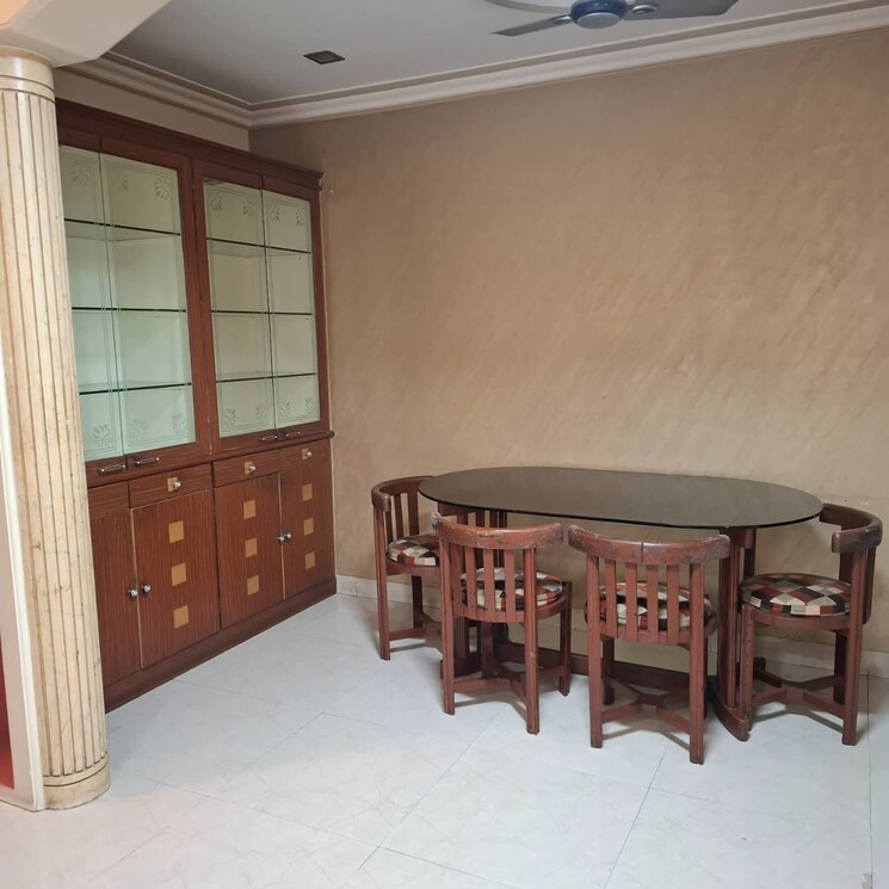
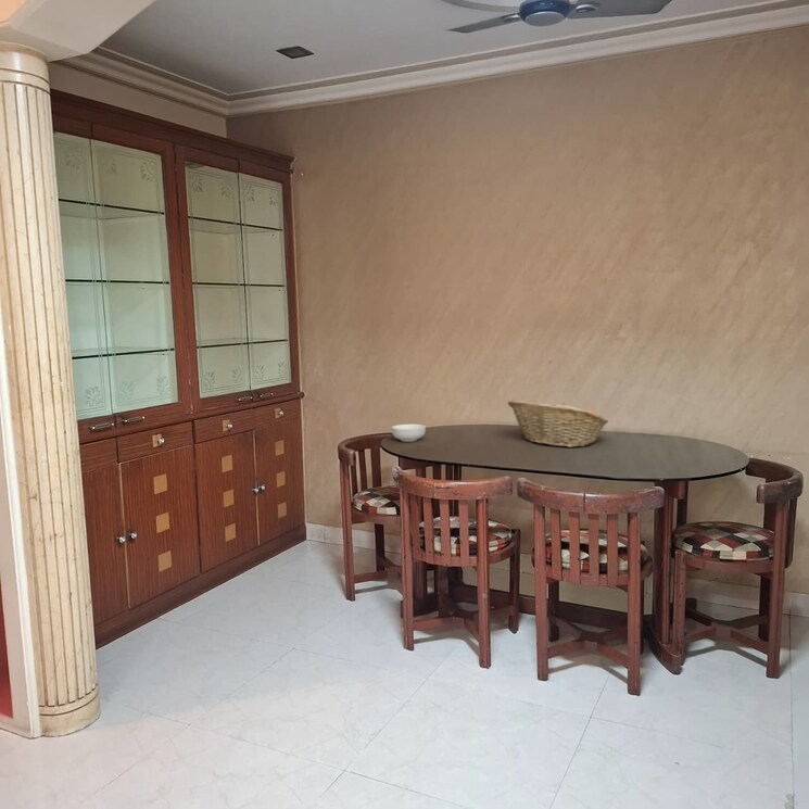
+ fruit basket (556, 419)
+ cereal bowl (408, 433)
